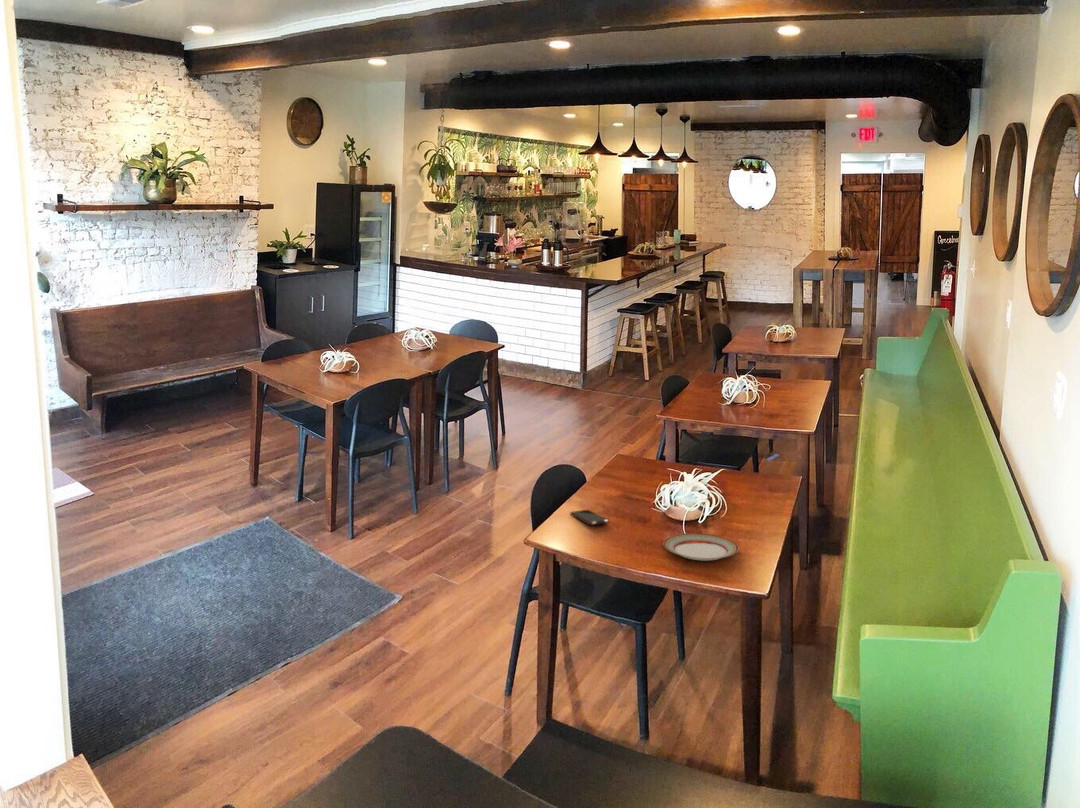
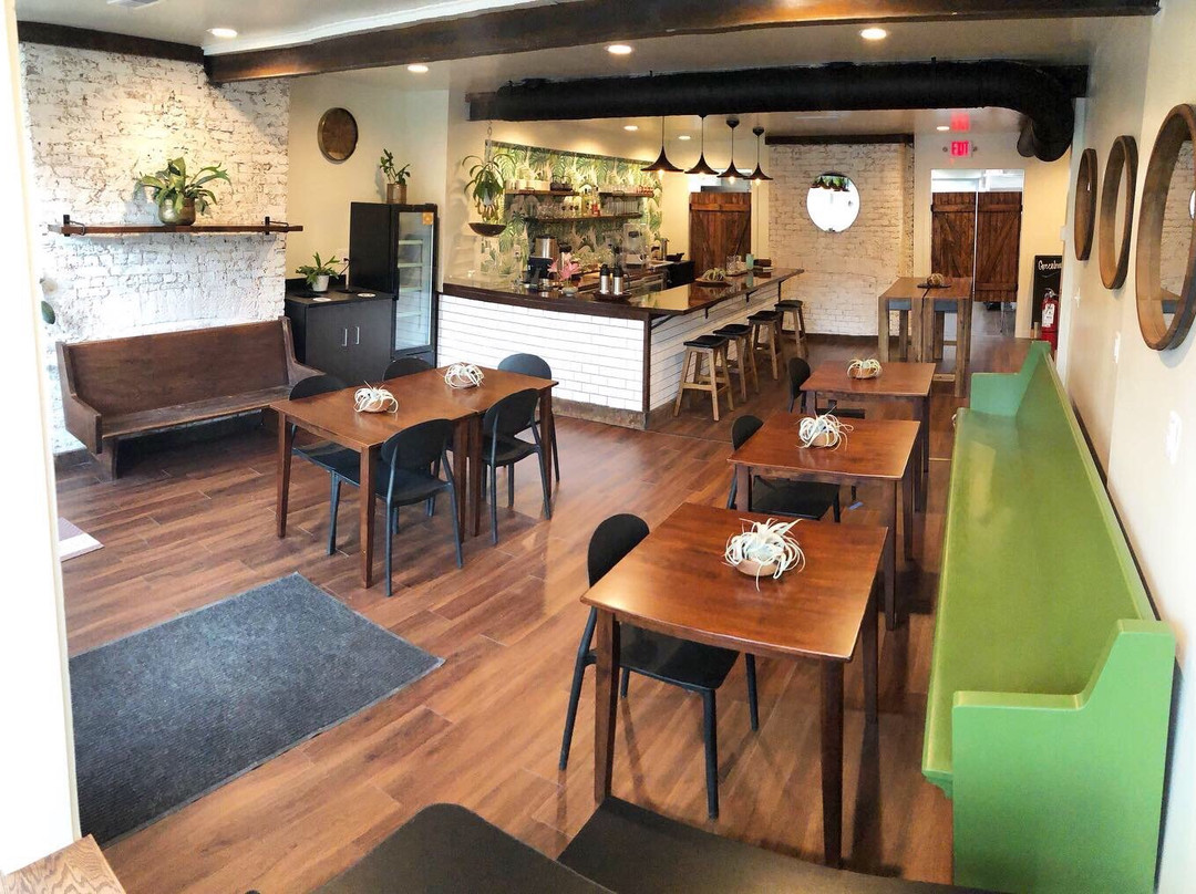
- plate (700, 548)
- smartphone (589, 517)
